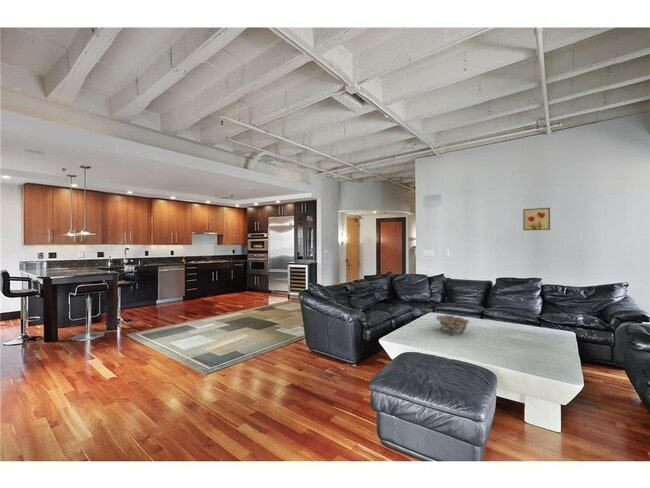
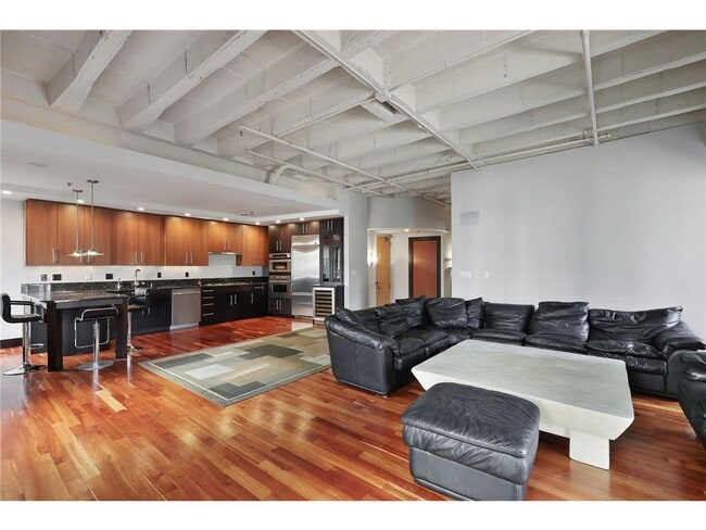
- wall art (536, 219)
- decorative bowl (452, 324)
